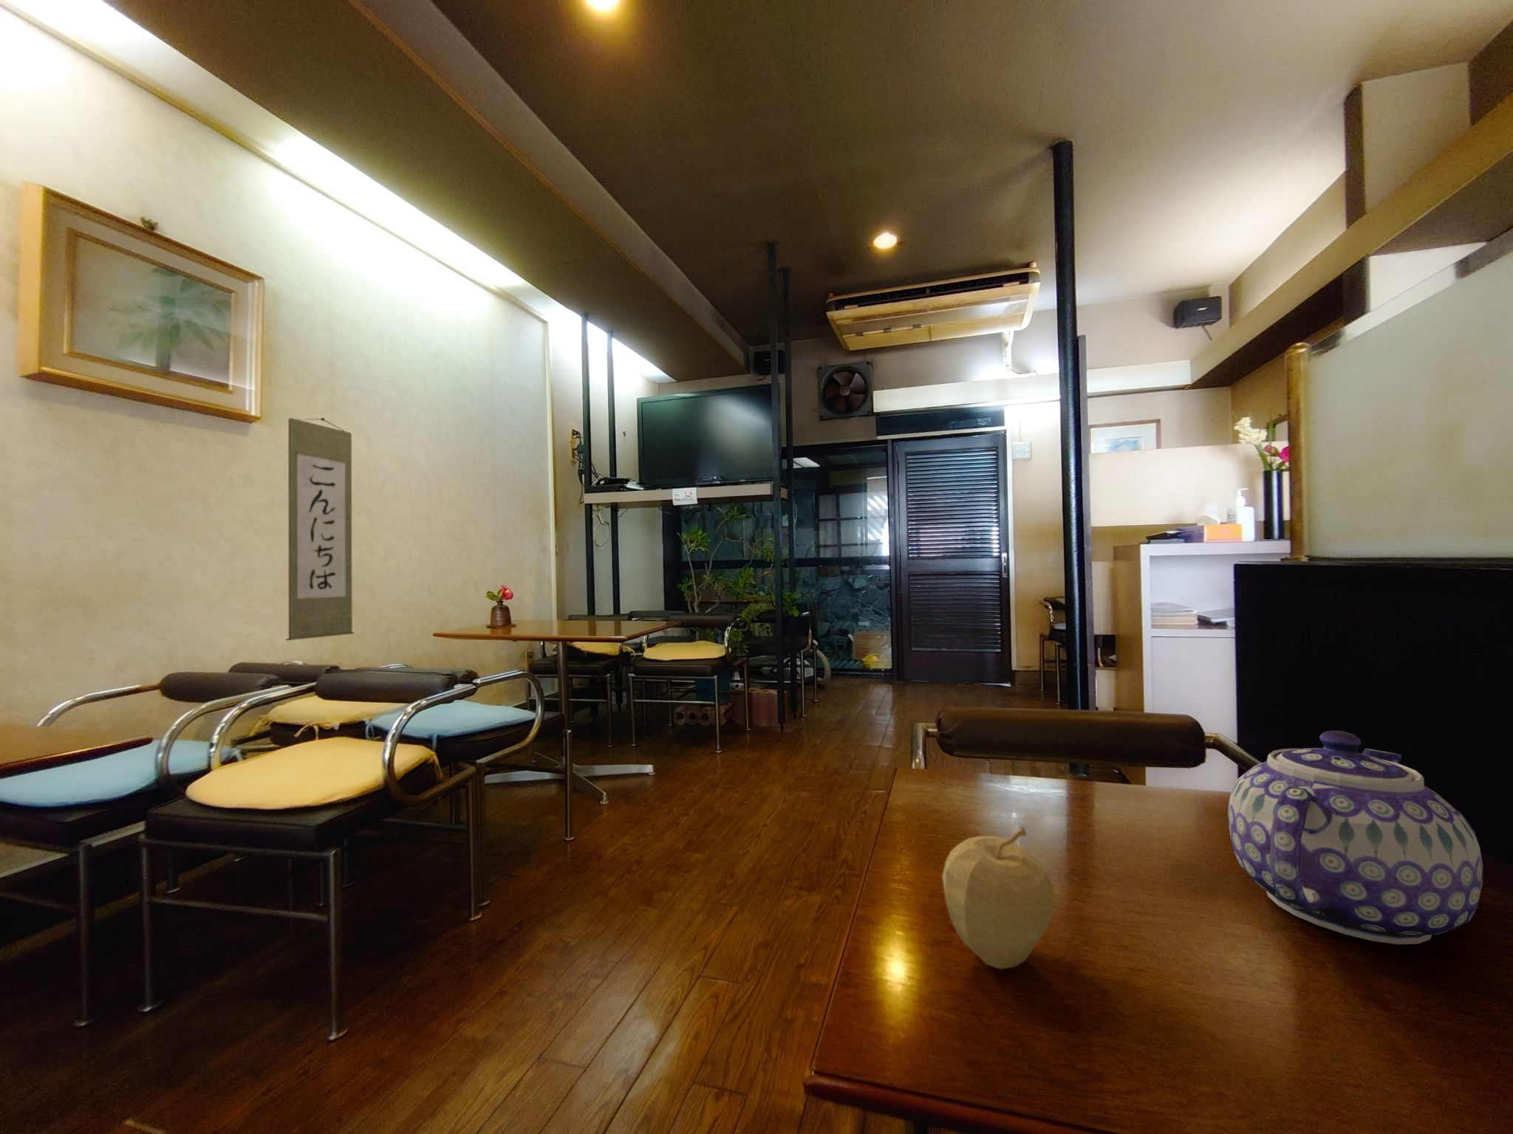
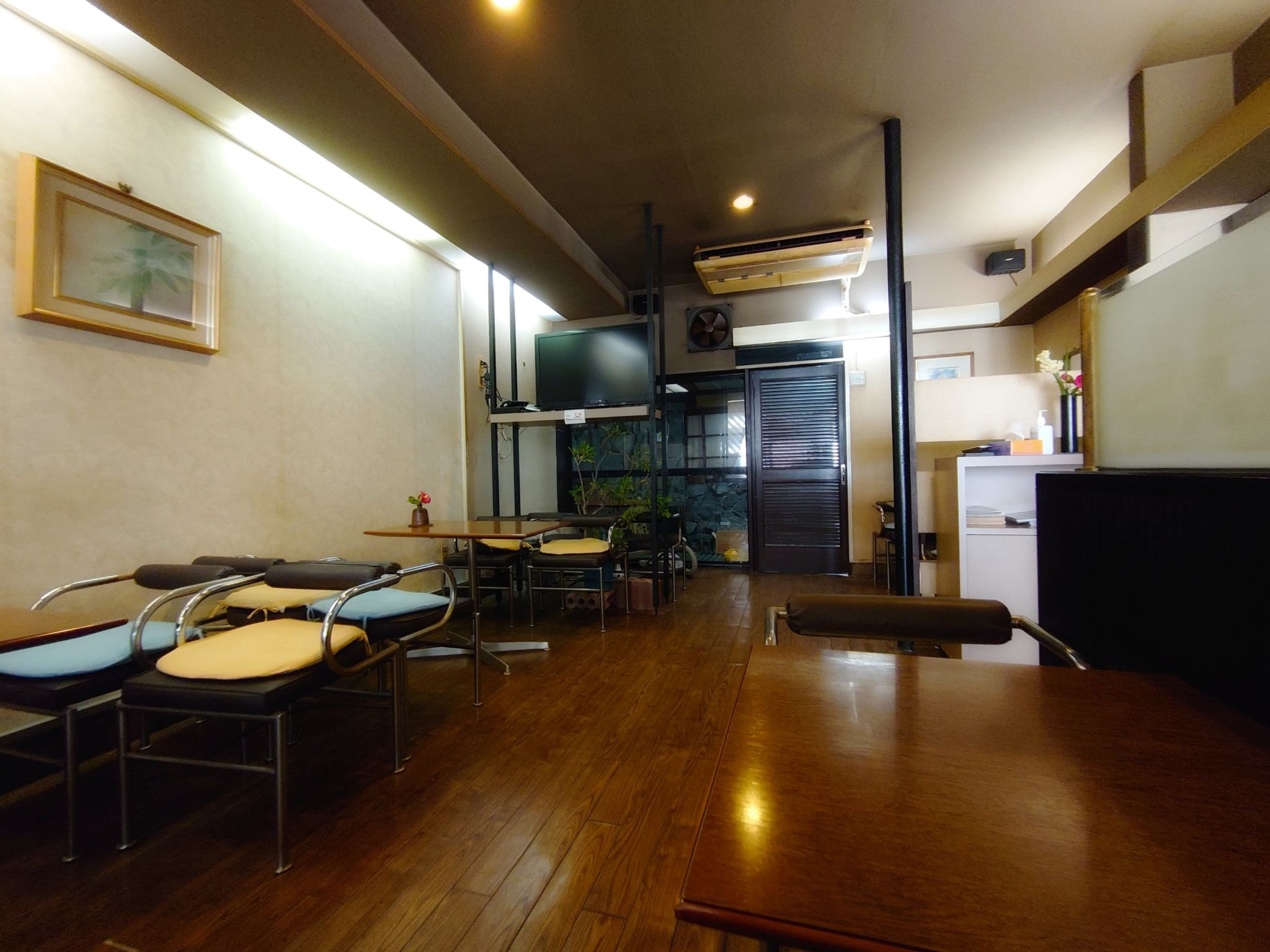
- fruit (995, 887)
- wall scroll (322, 526)
- teapot (1341, 821)
